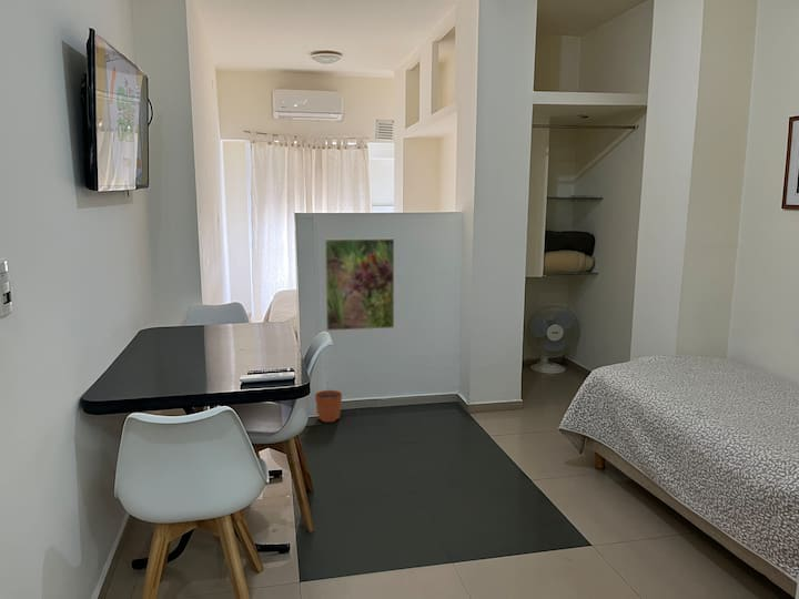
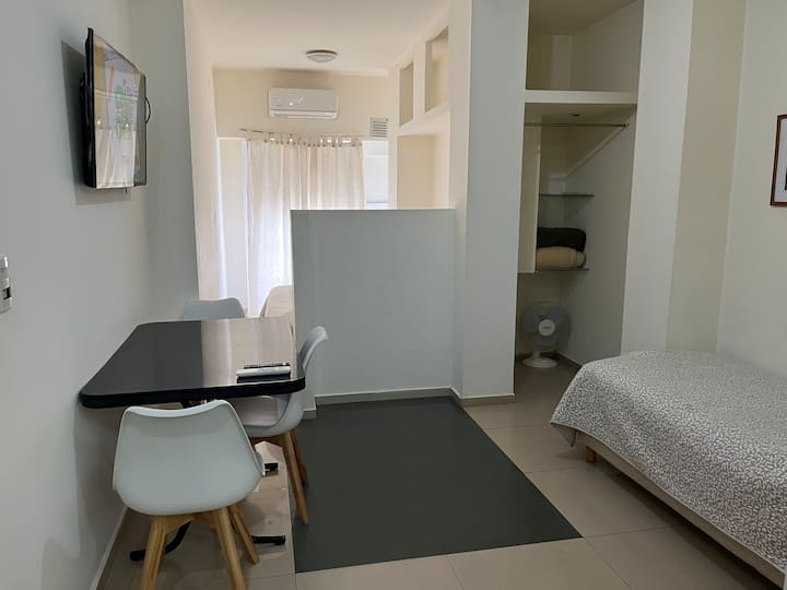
- plant pot (328, 399)
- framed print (360, 284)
